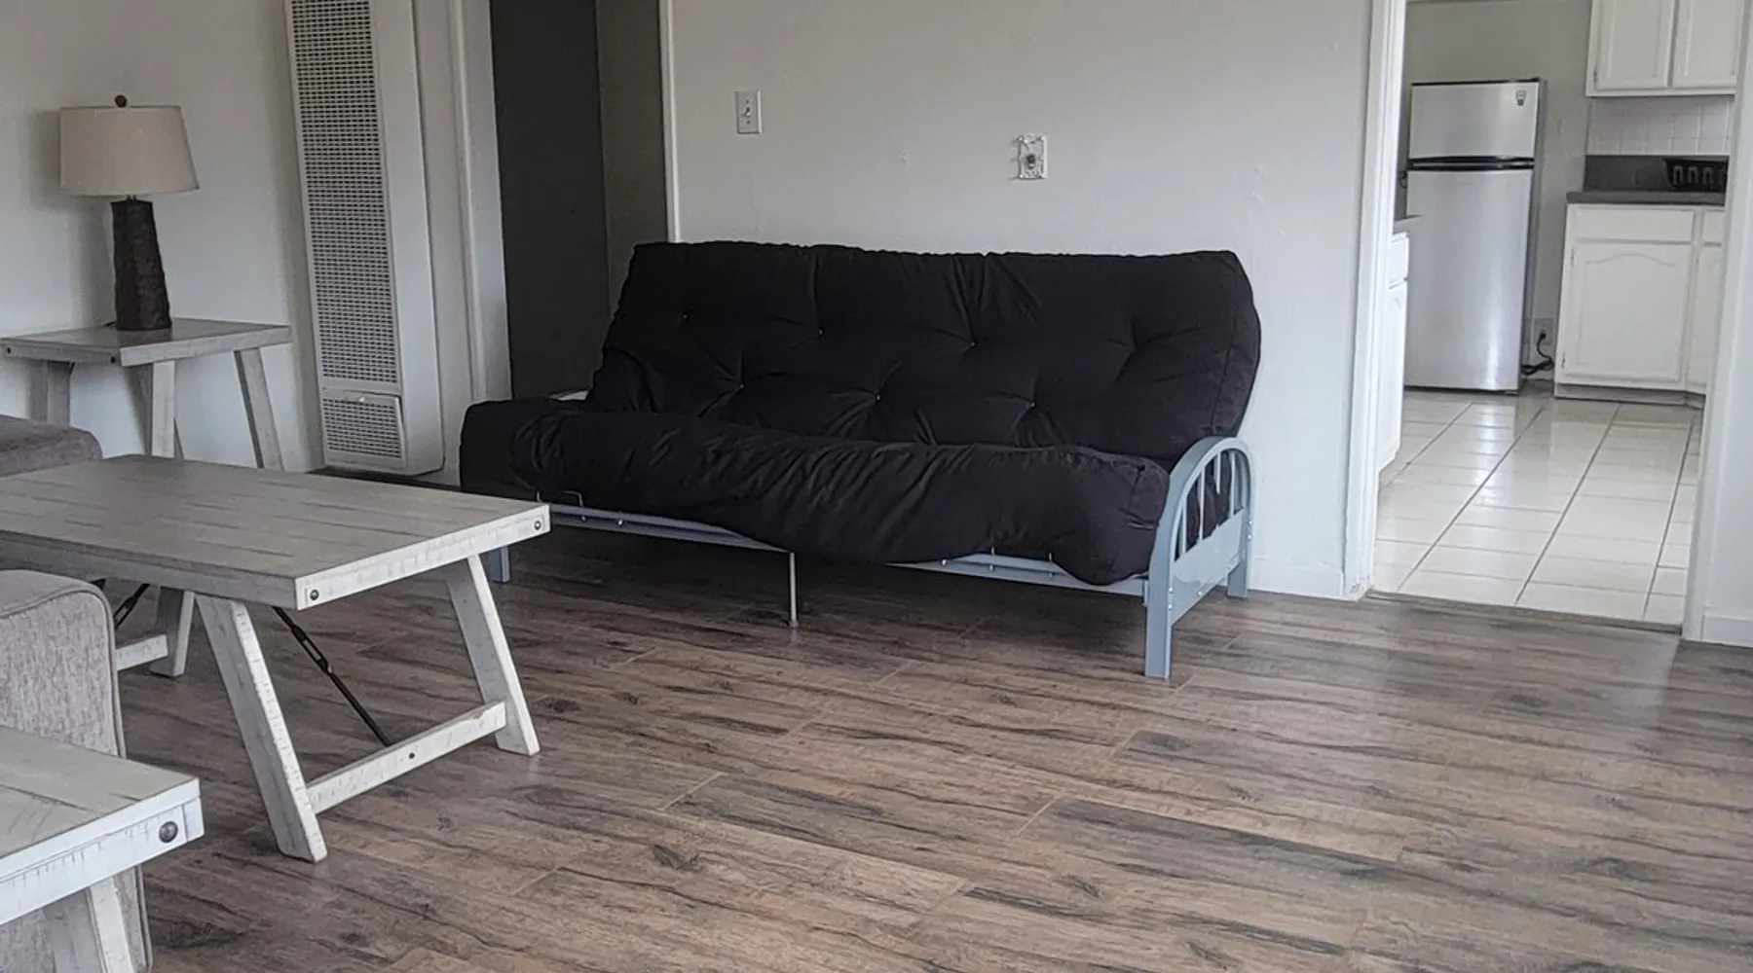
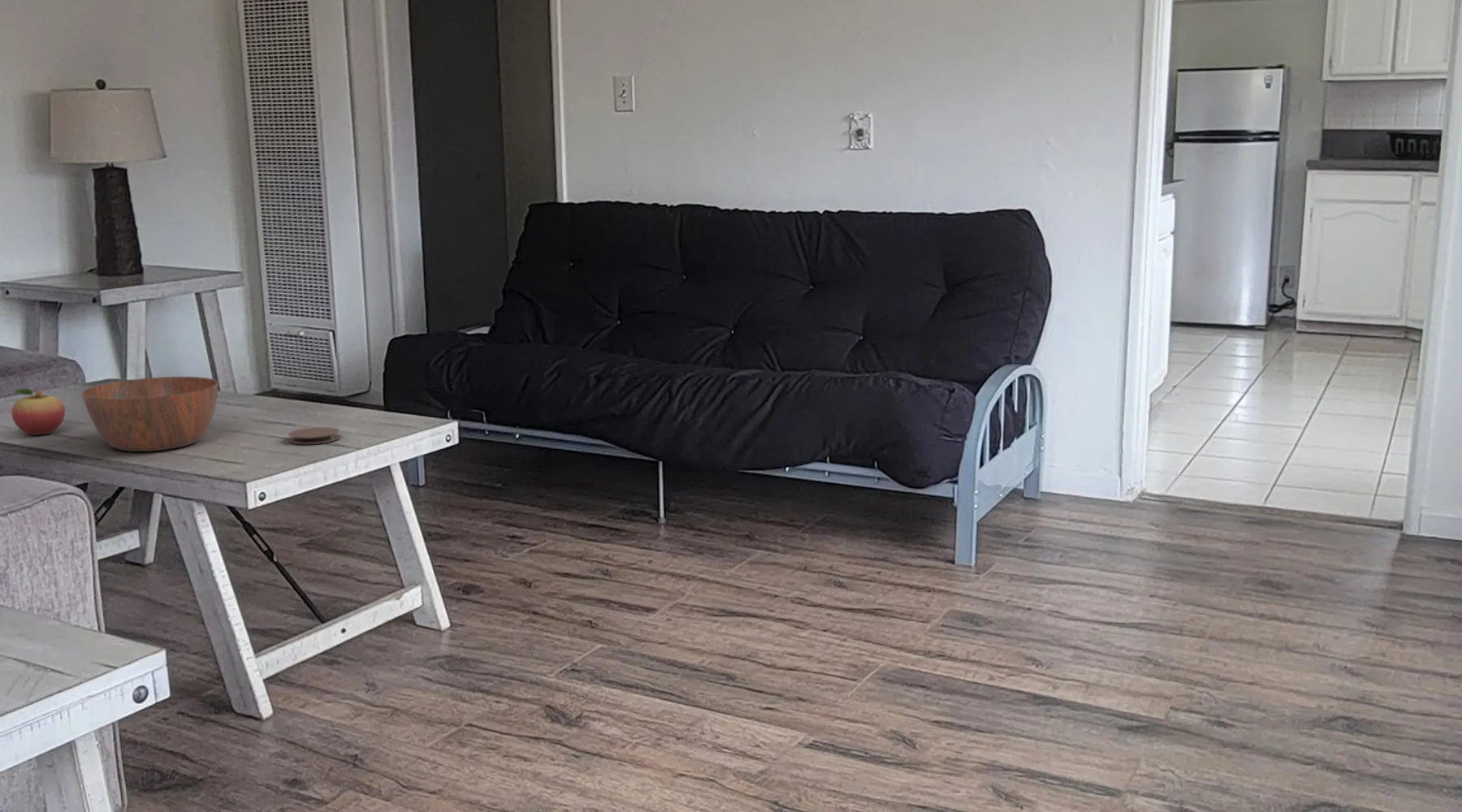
+ coaster (314, 435)
+ bowl (154, 415)
+ fruit (38, 409)
